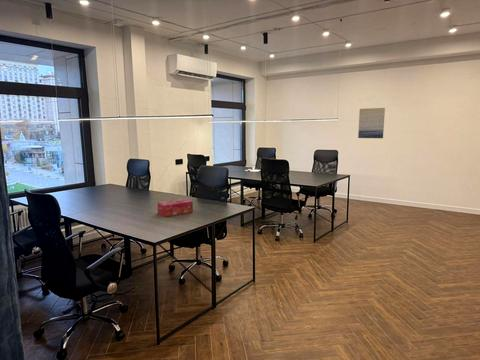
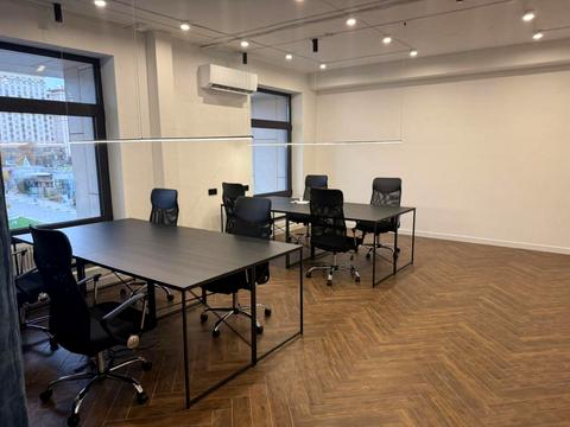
- wall art (371, 123)
- tissue box (175, 207)
